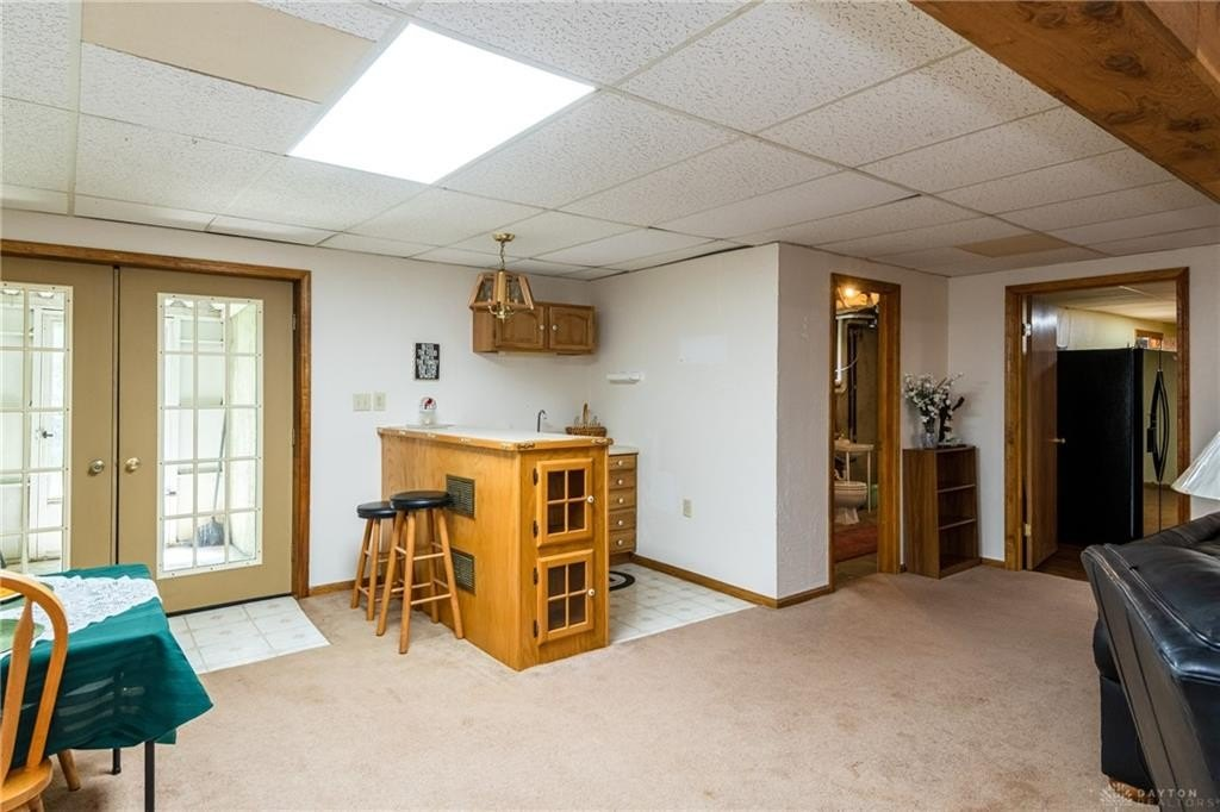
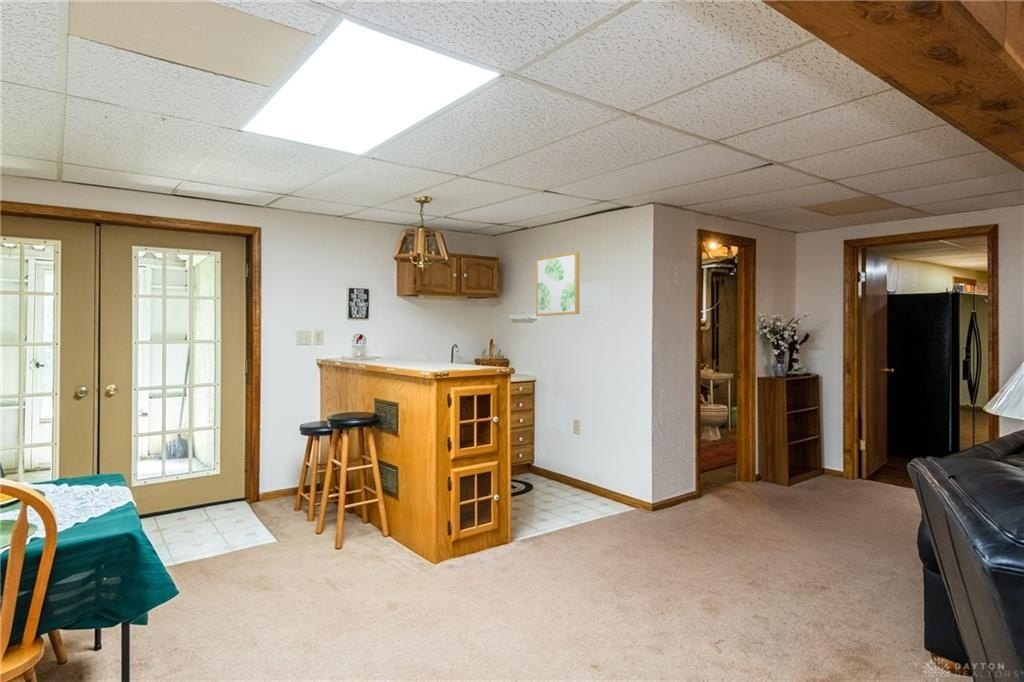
+ wall art (556, 285)
